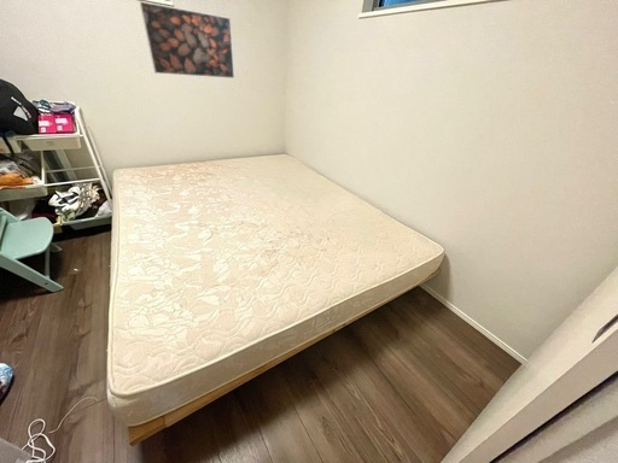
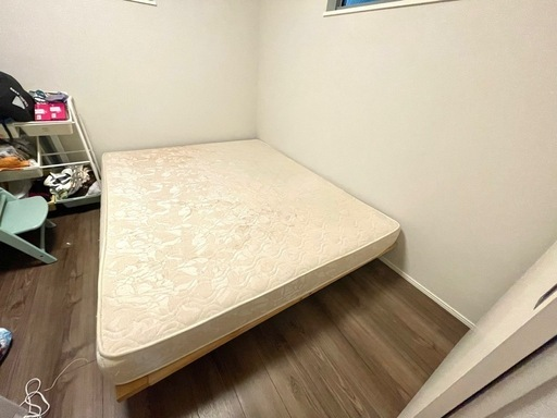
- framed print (192, 45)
